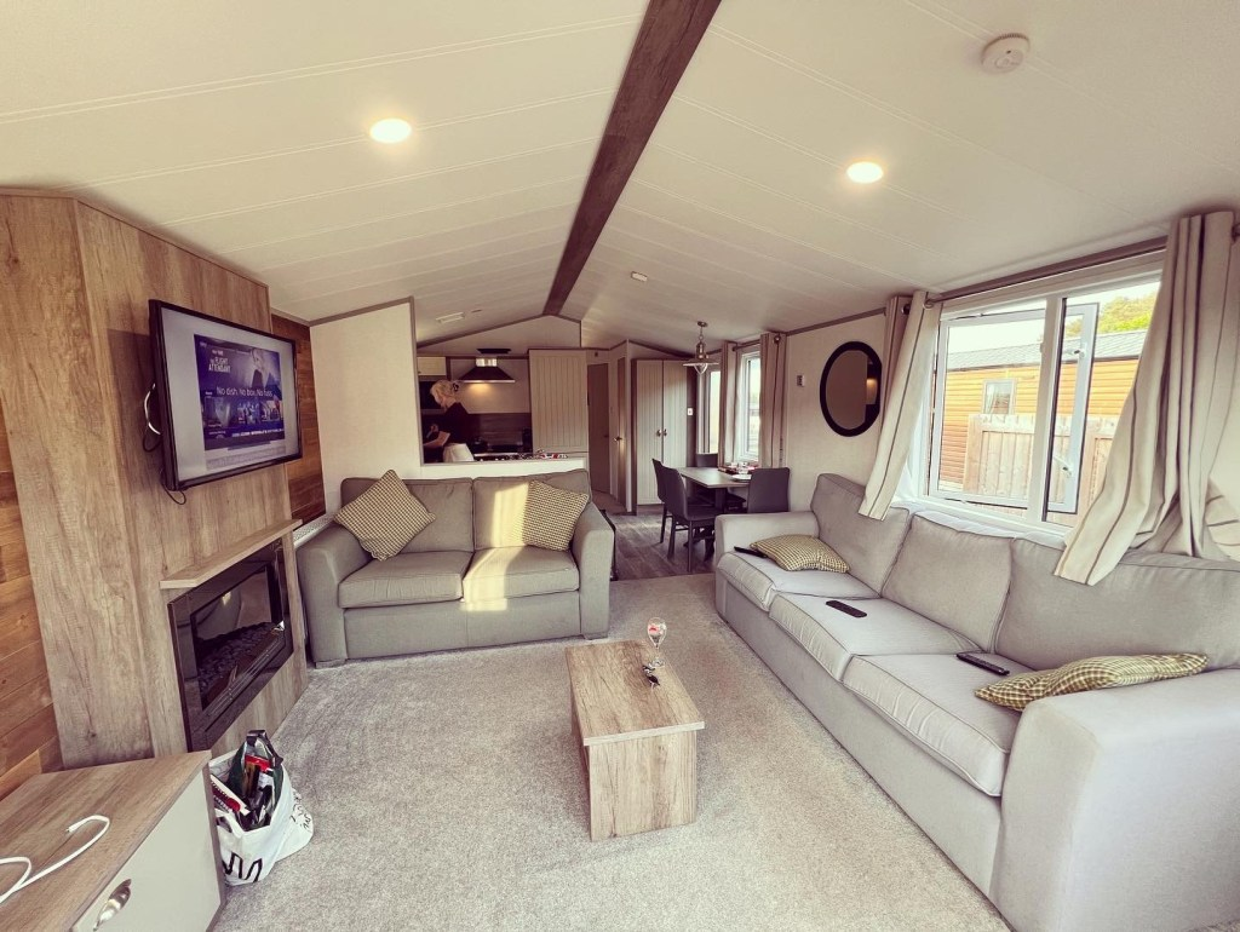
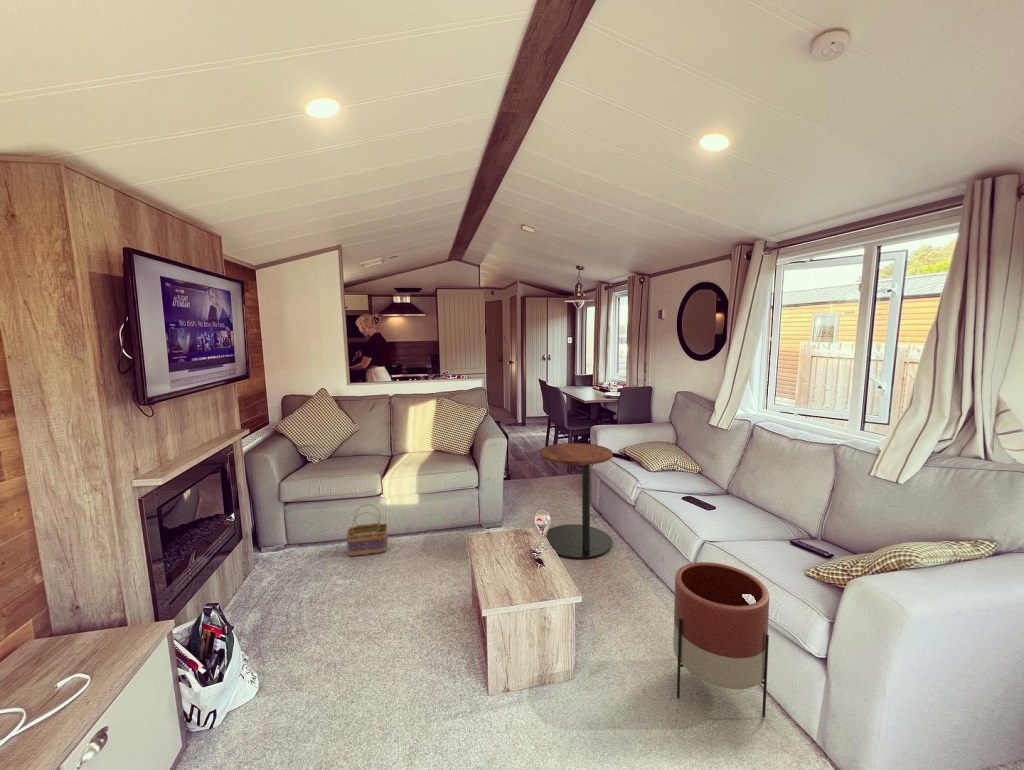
+ planter (717, 637)
+ basket (367, 529)
+ side table (582, 496)
